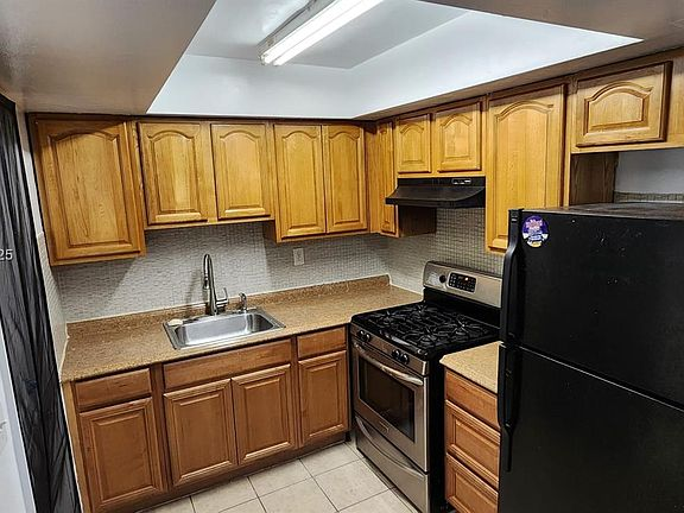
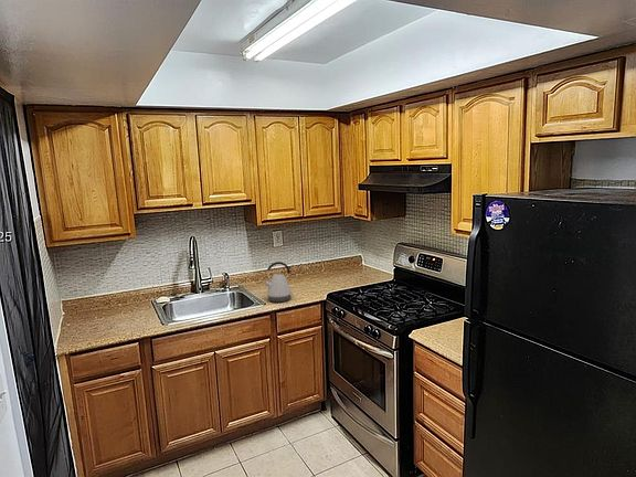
+ kettle (277, 280)
